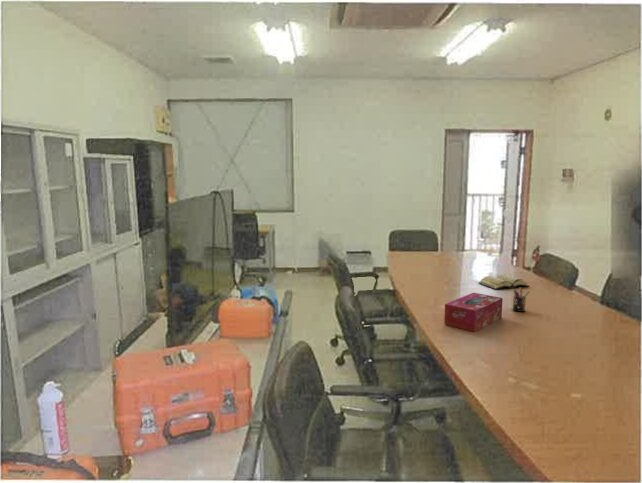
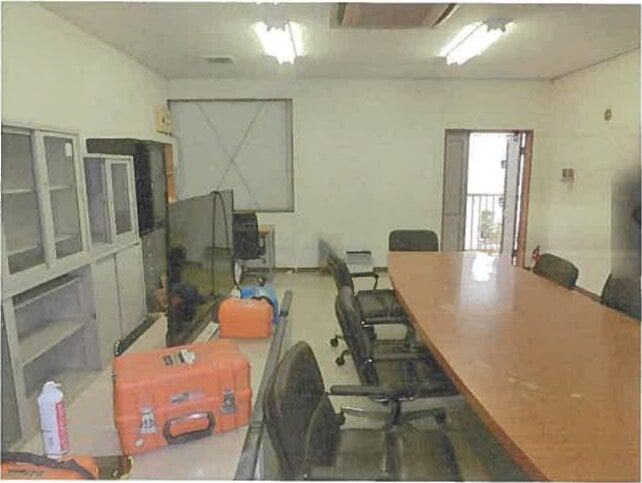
- tissue box (473, 310)
- diary (503, 281)
- pen holder (521, 298)
